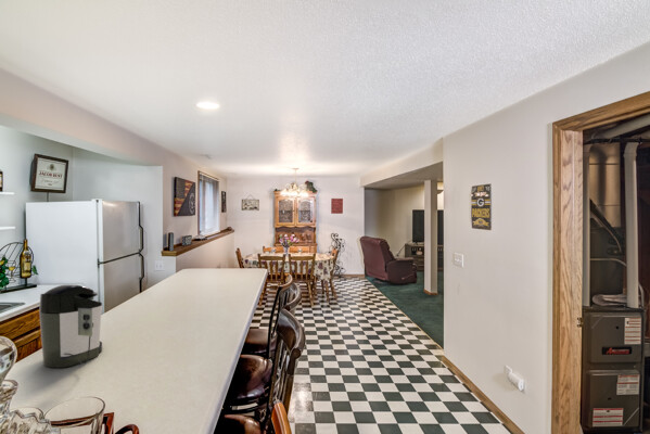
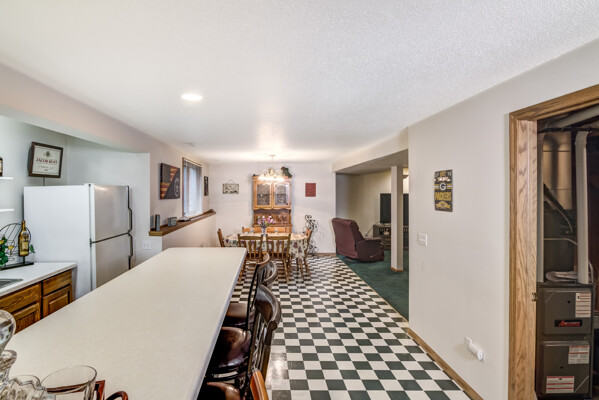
- coffee maker (82, 322)
